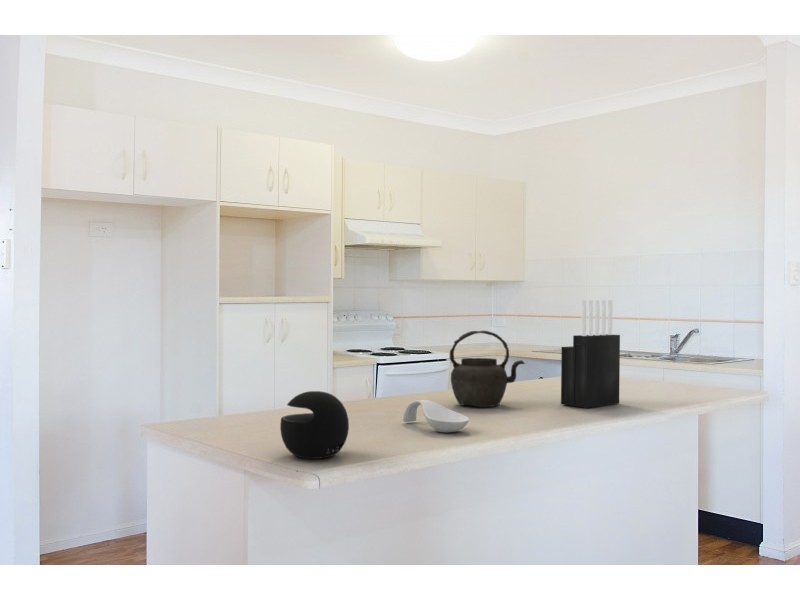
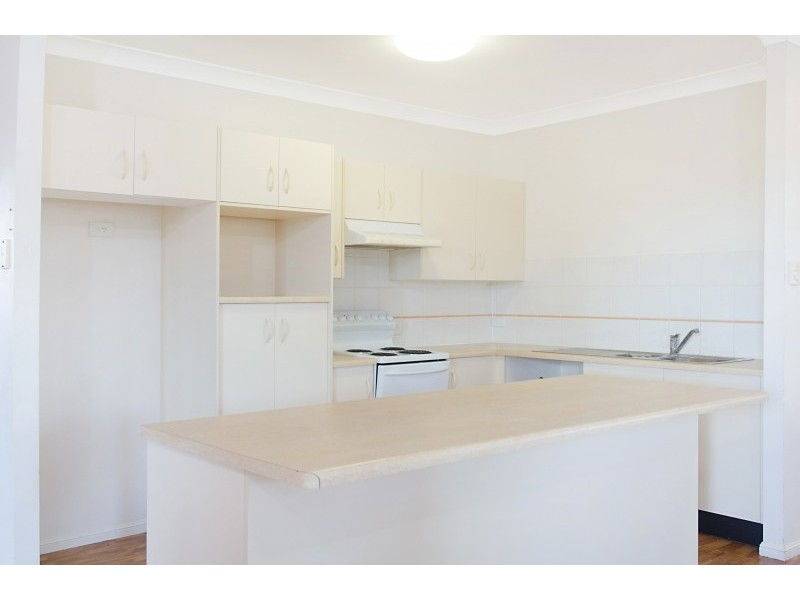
- speaker (314, 423)
- knife block (588, 351)
- spoon rest (433, 415)
- kettle (486, 367)
